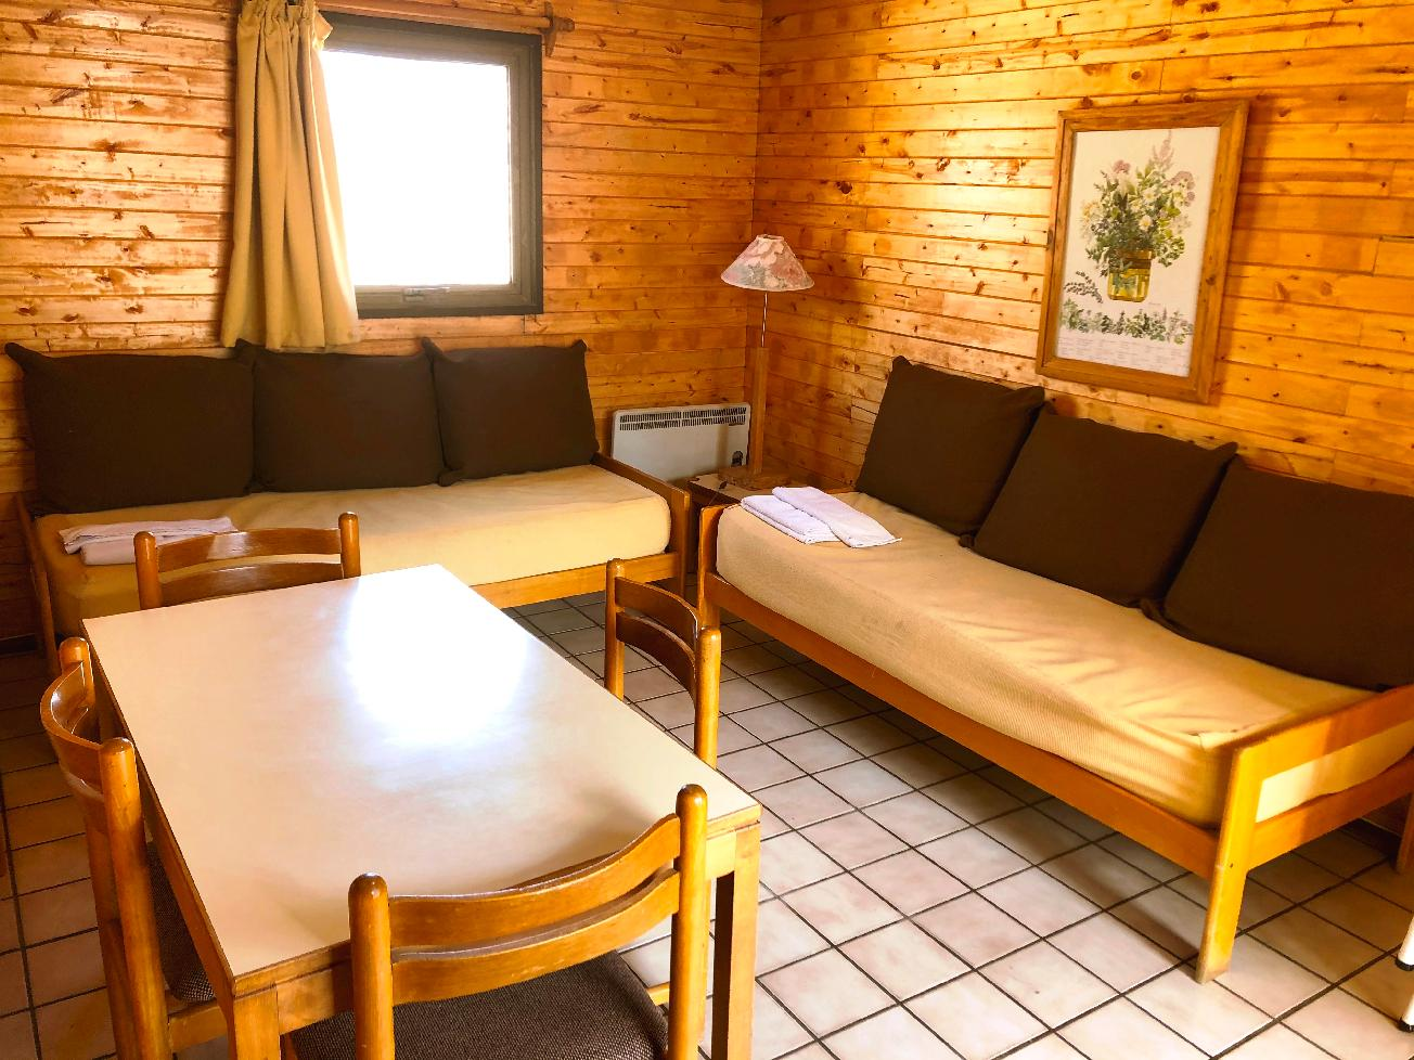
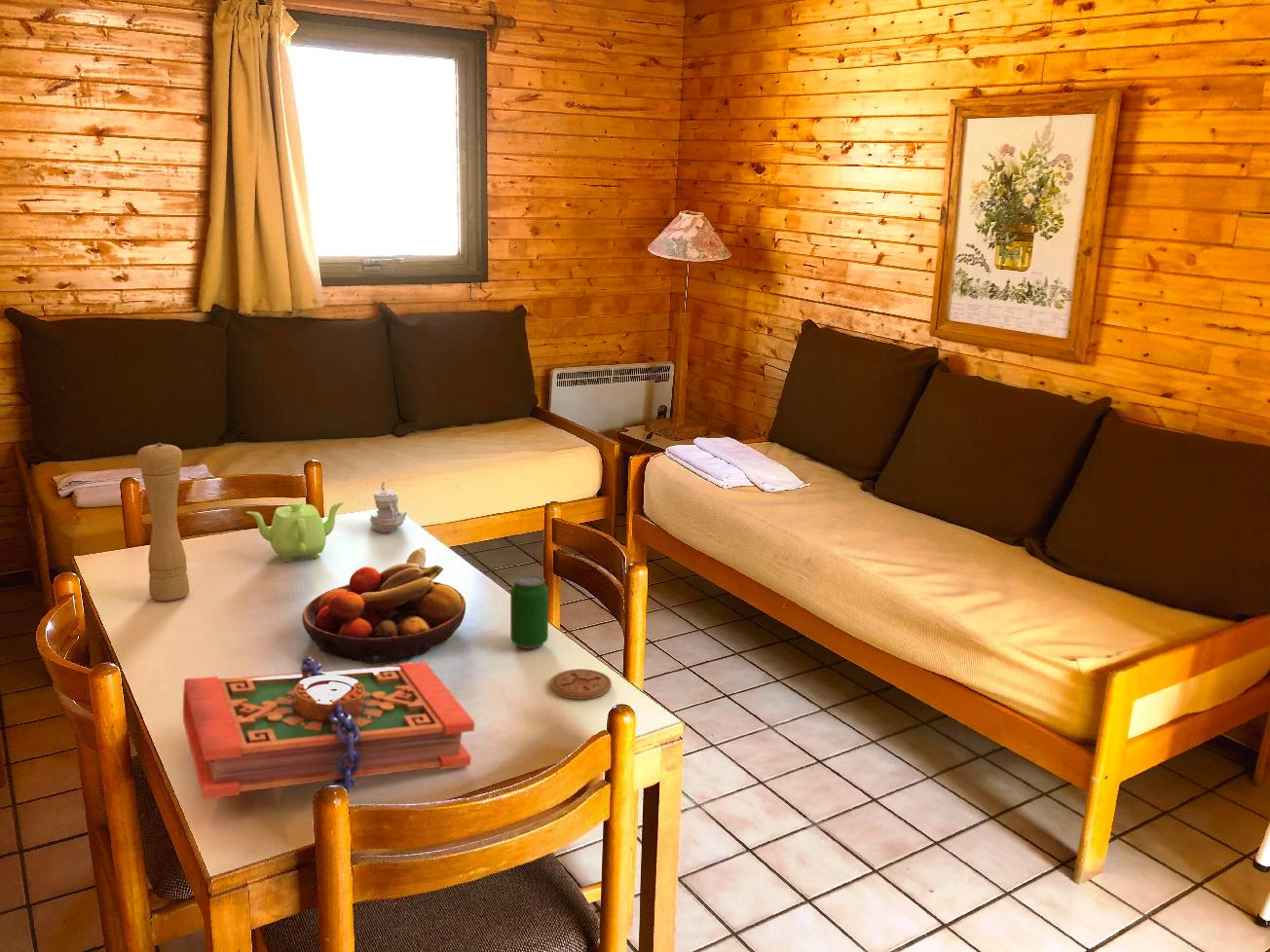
+ fruit bowl (385, 600)
+ candle (387, 505)
+ pepper mill (165, 520)
+ book (326, 719)
+ teapot (297, 529)
+ beverage can (529, 611)
+ coaster (580, 683)
